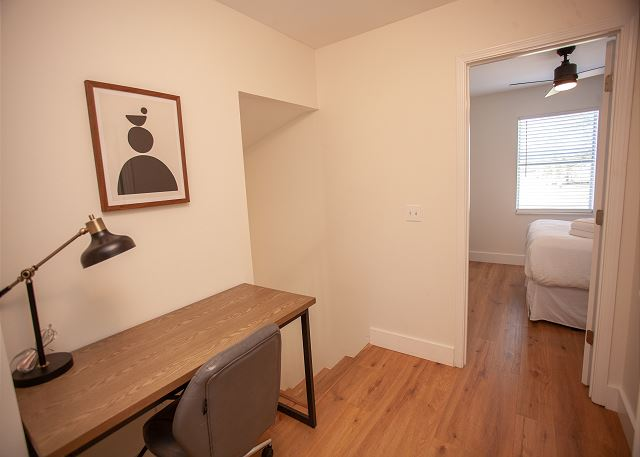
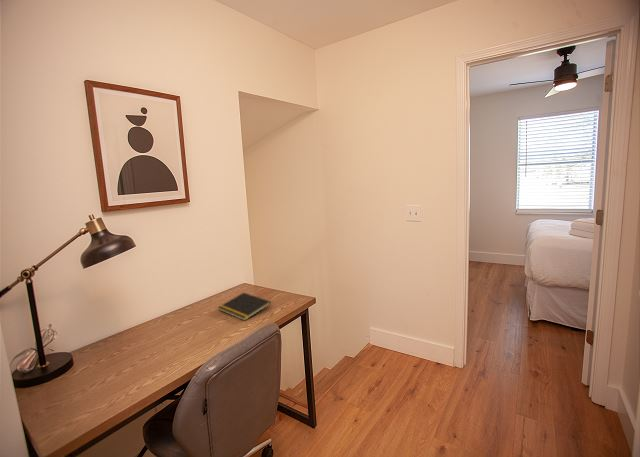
+ notepad (244, 305)
